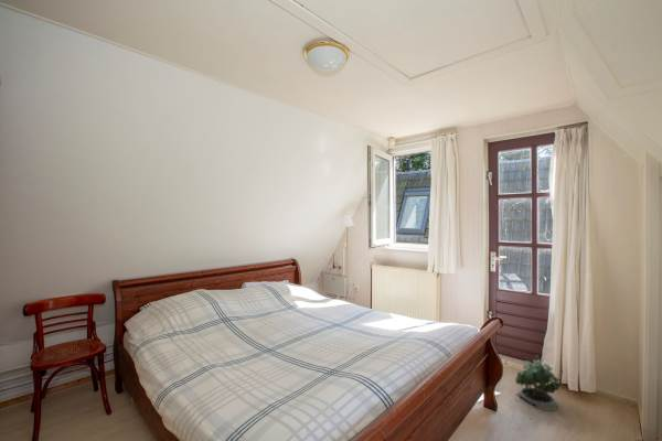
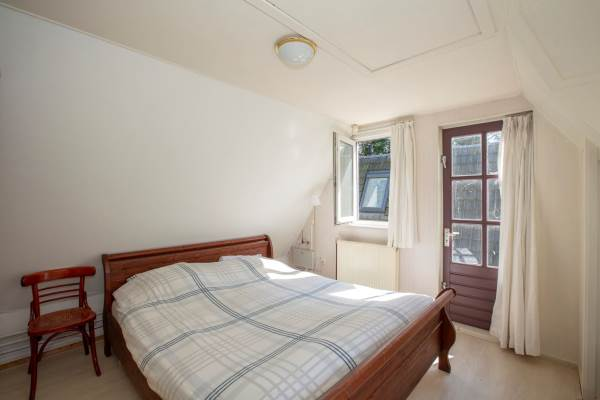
- potted plant (537, 379)
